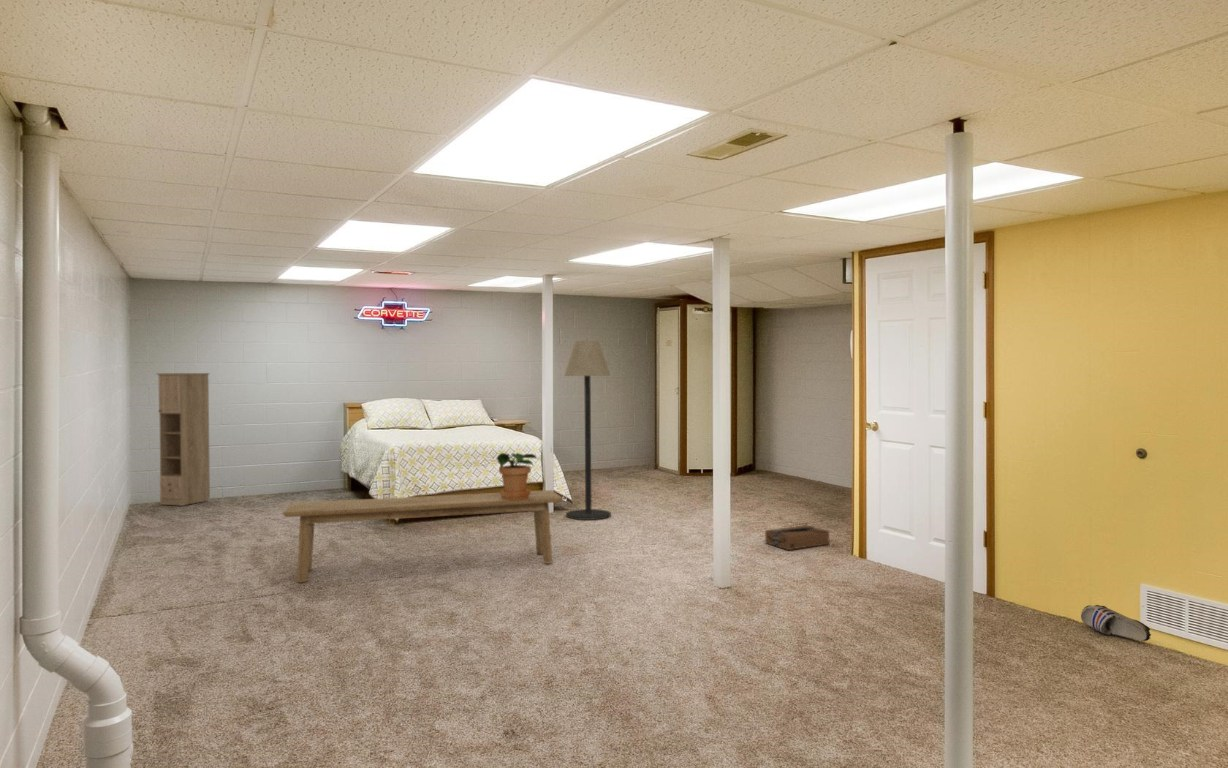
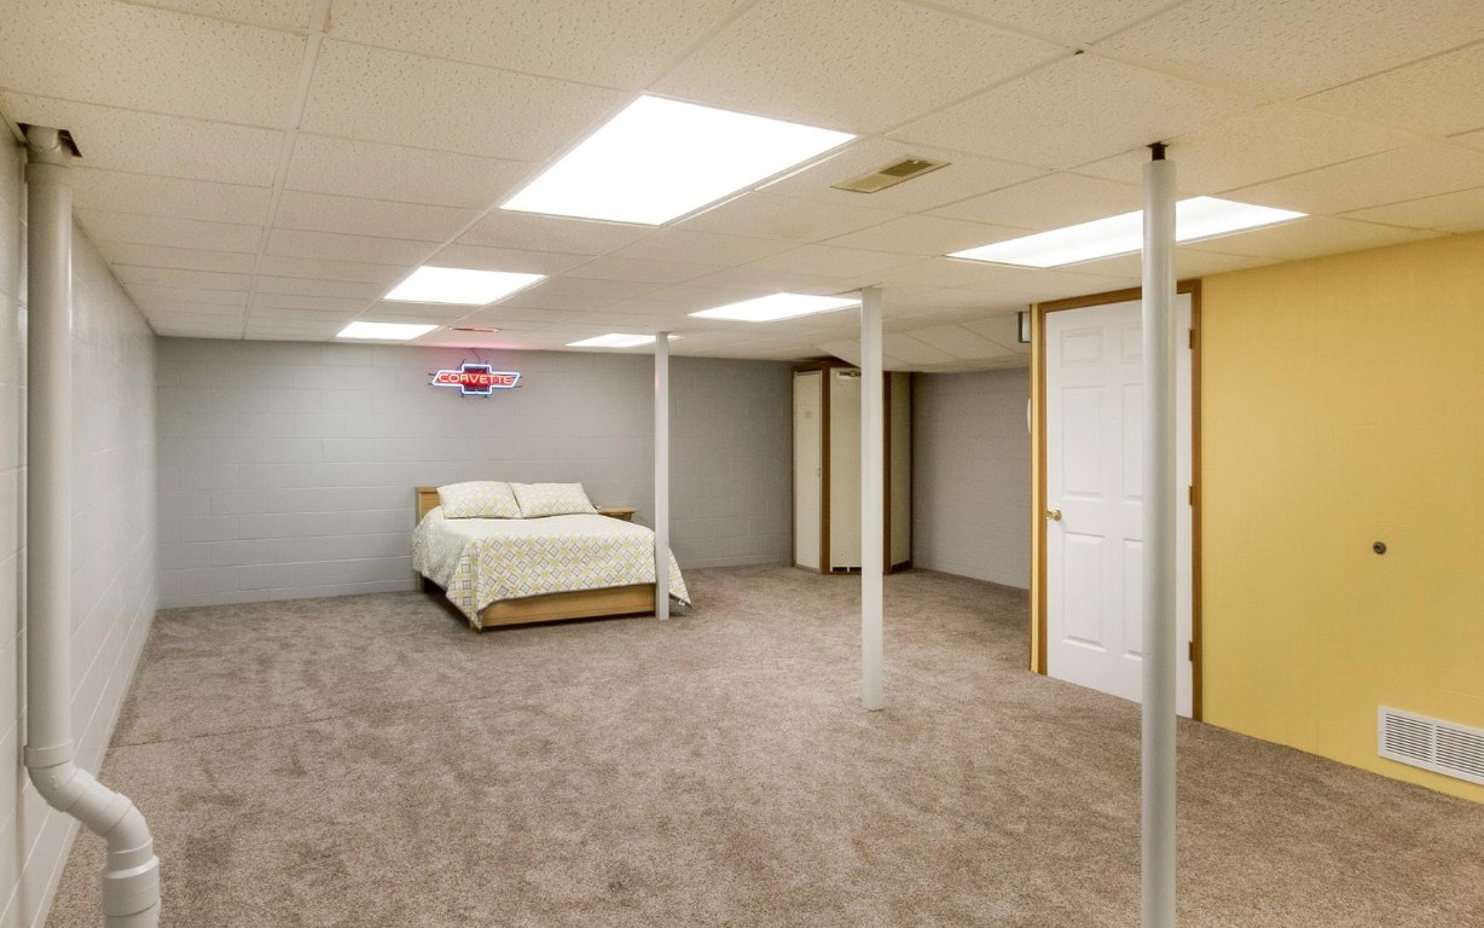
- shoe (1111, 622)
- cardboard box (797, 536)
- floor lamp (587, 428)
- storage cabinet (184, 437)
- bench (429, 516)
- potted plant (514, 474)
